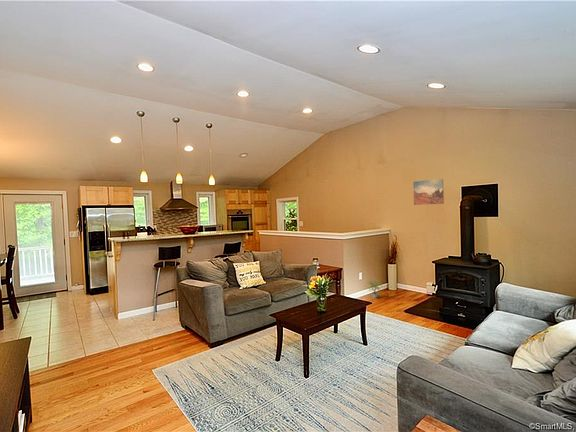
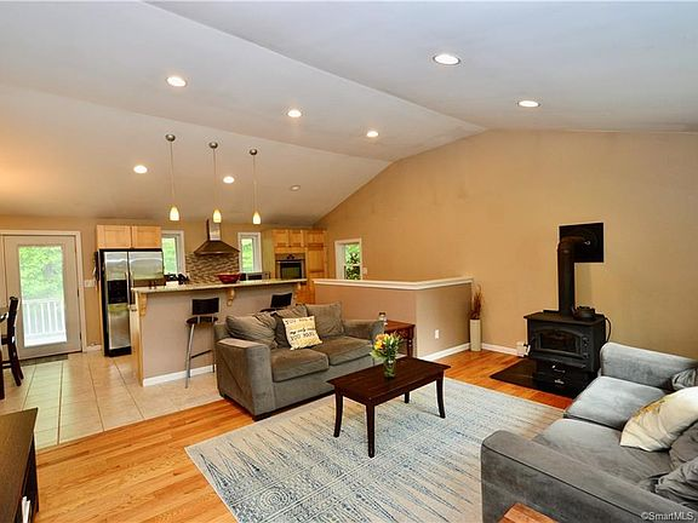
- potted plant (374, 286)
- wall art (427, 192)
